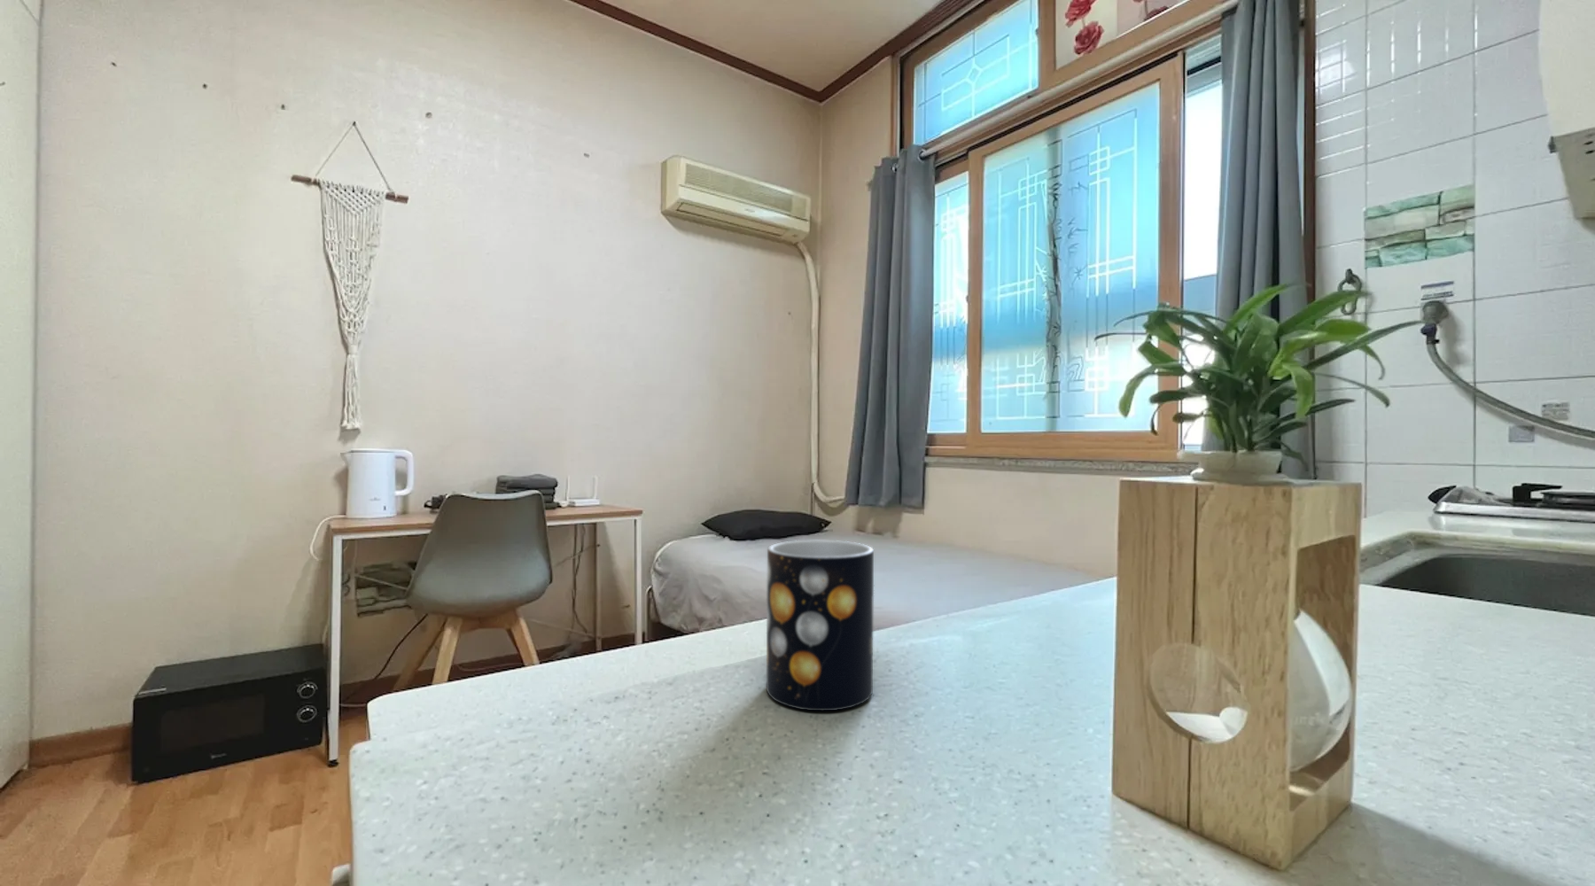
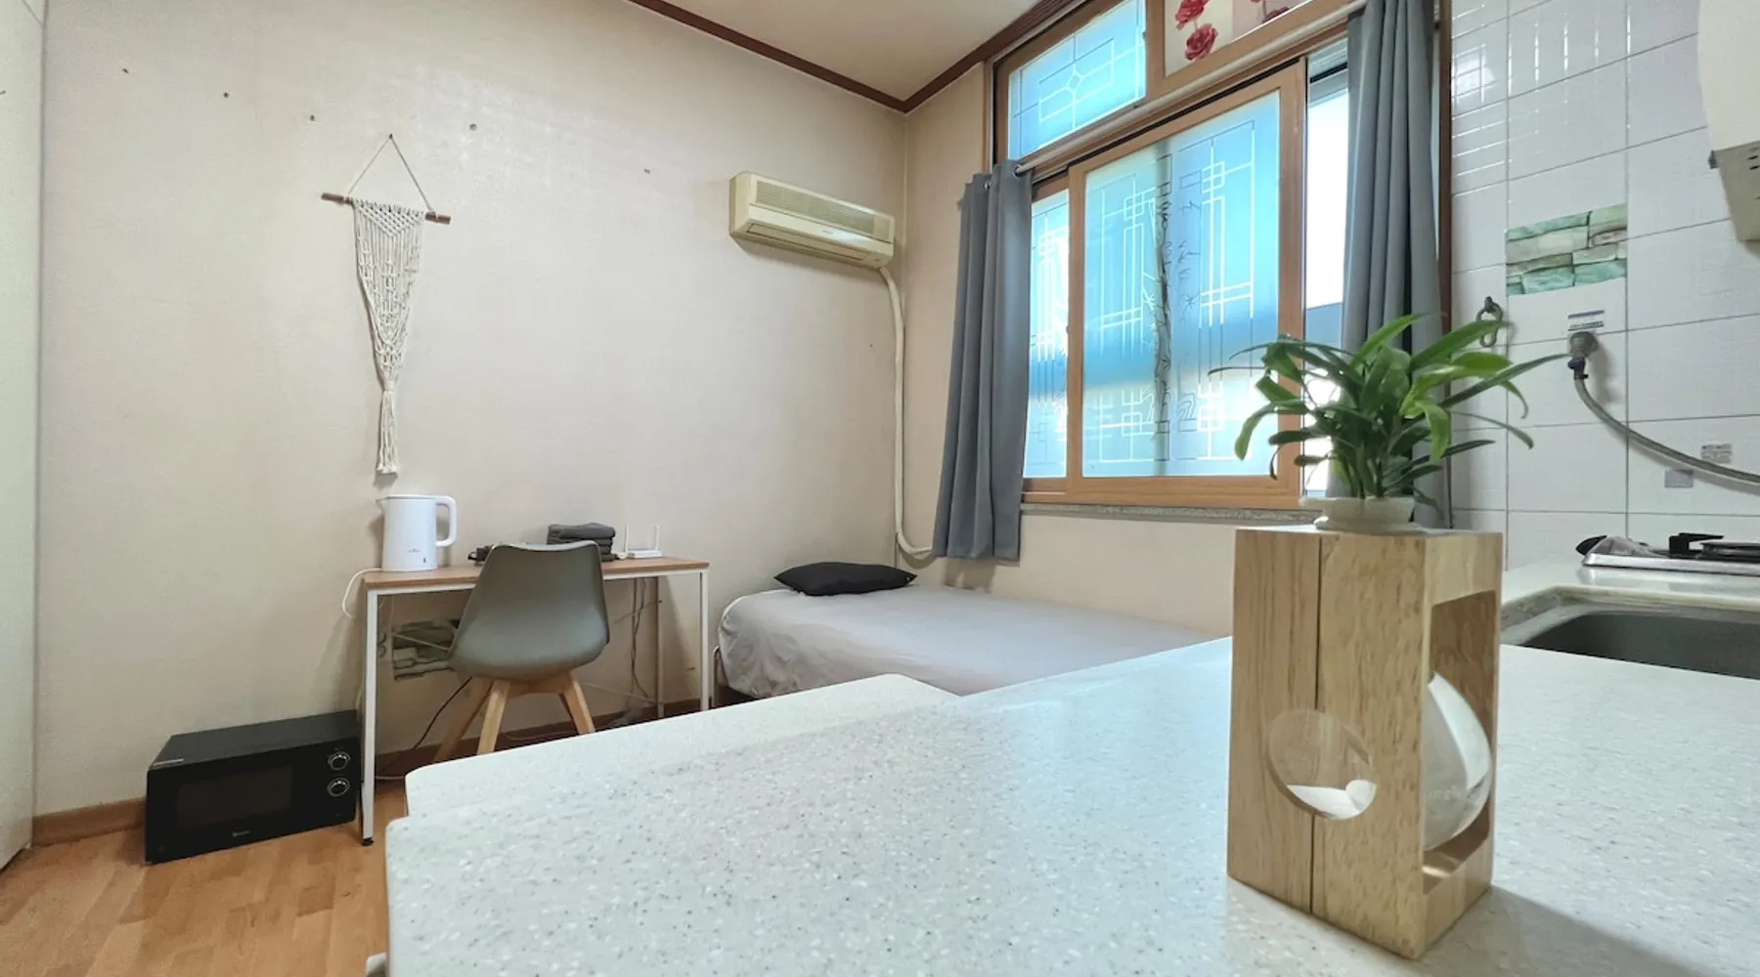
- mug (814, 613)
